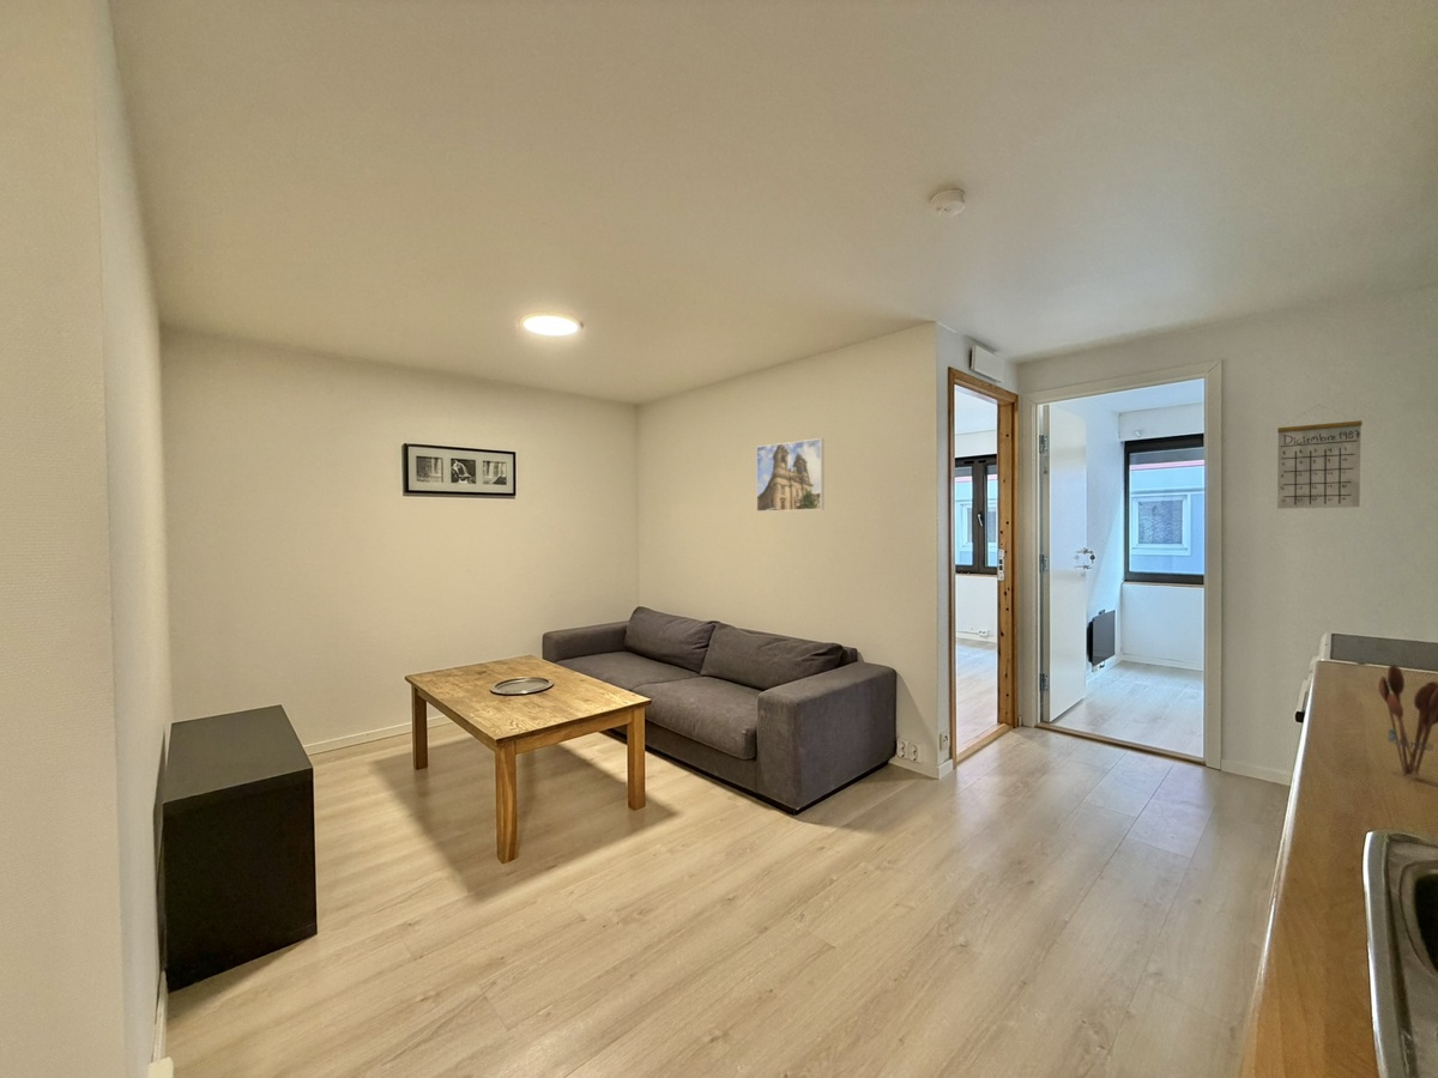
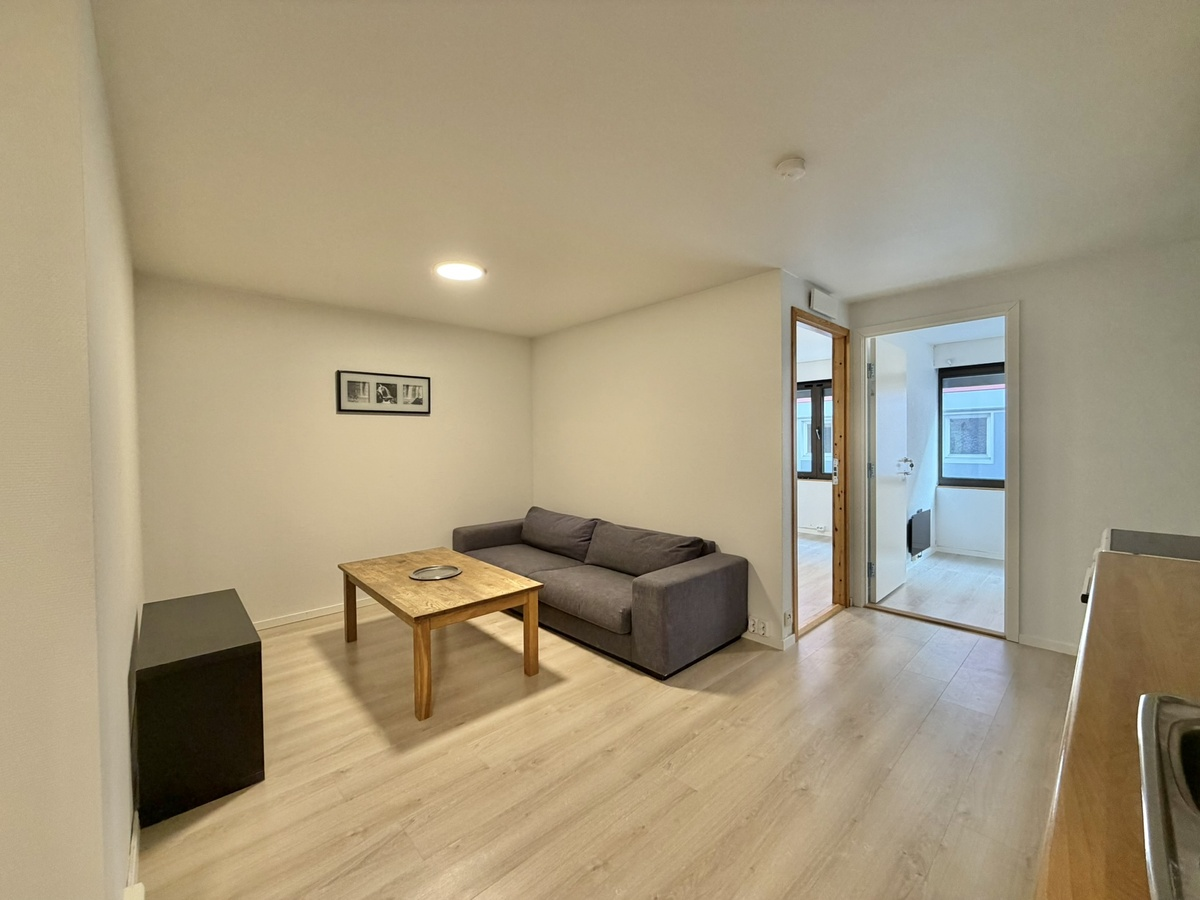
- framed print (789, 477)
- utensil holder (1418, 722)
- calendar (1317, 455)
